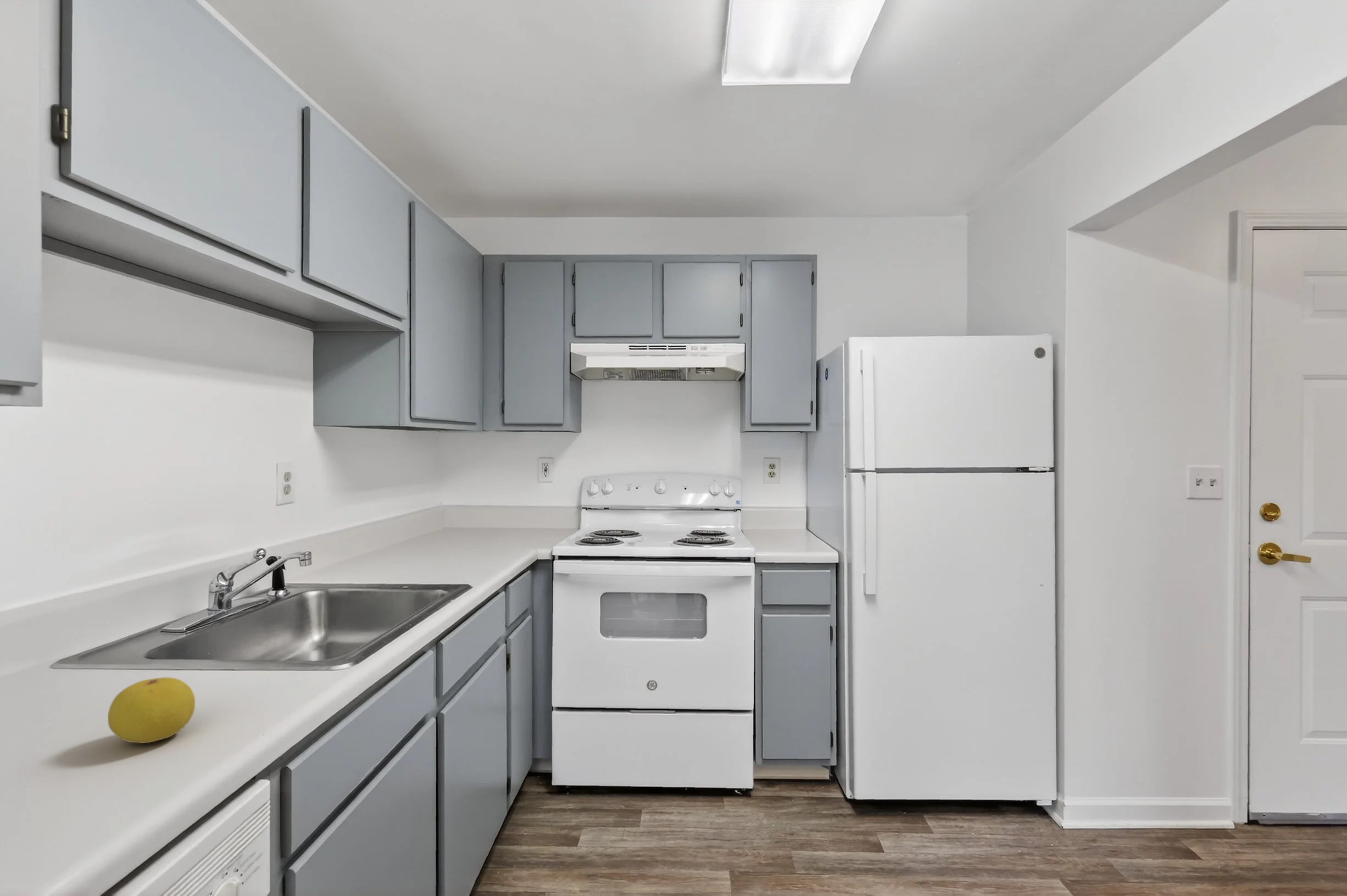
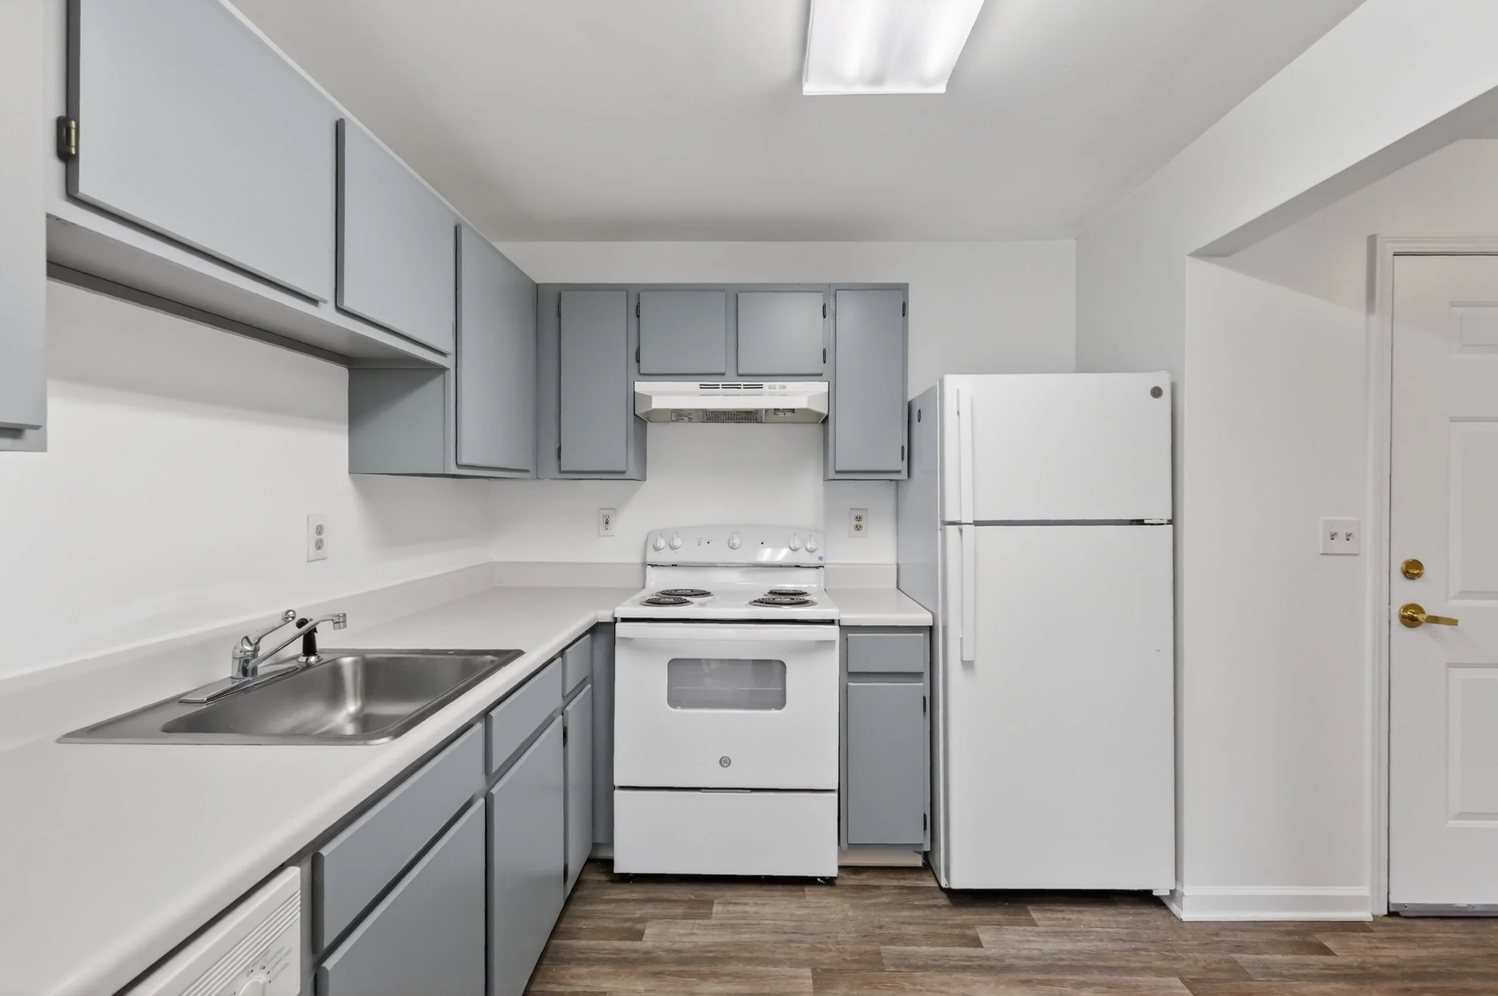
- lemon (152, 709)
